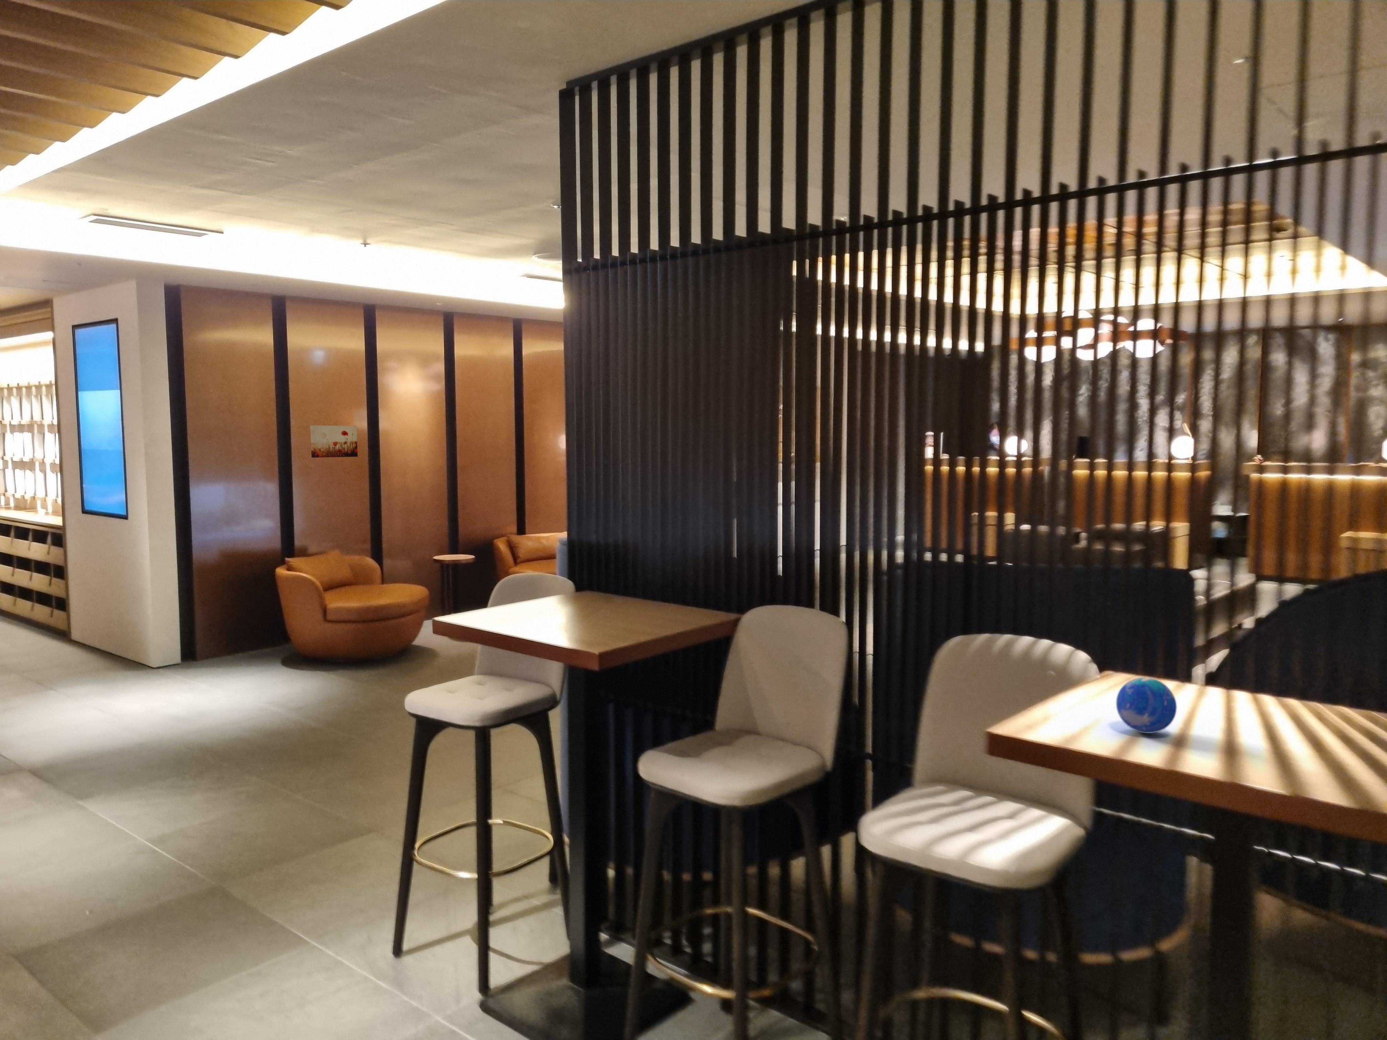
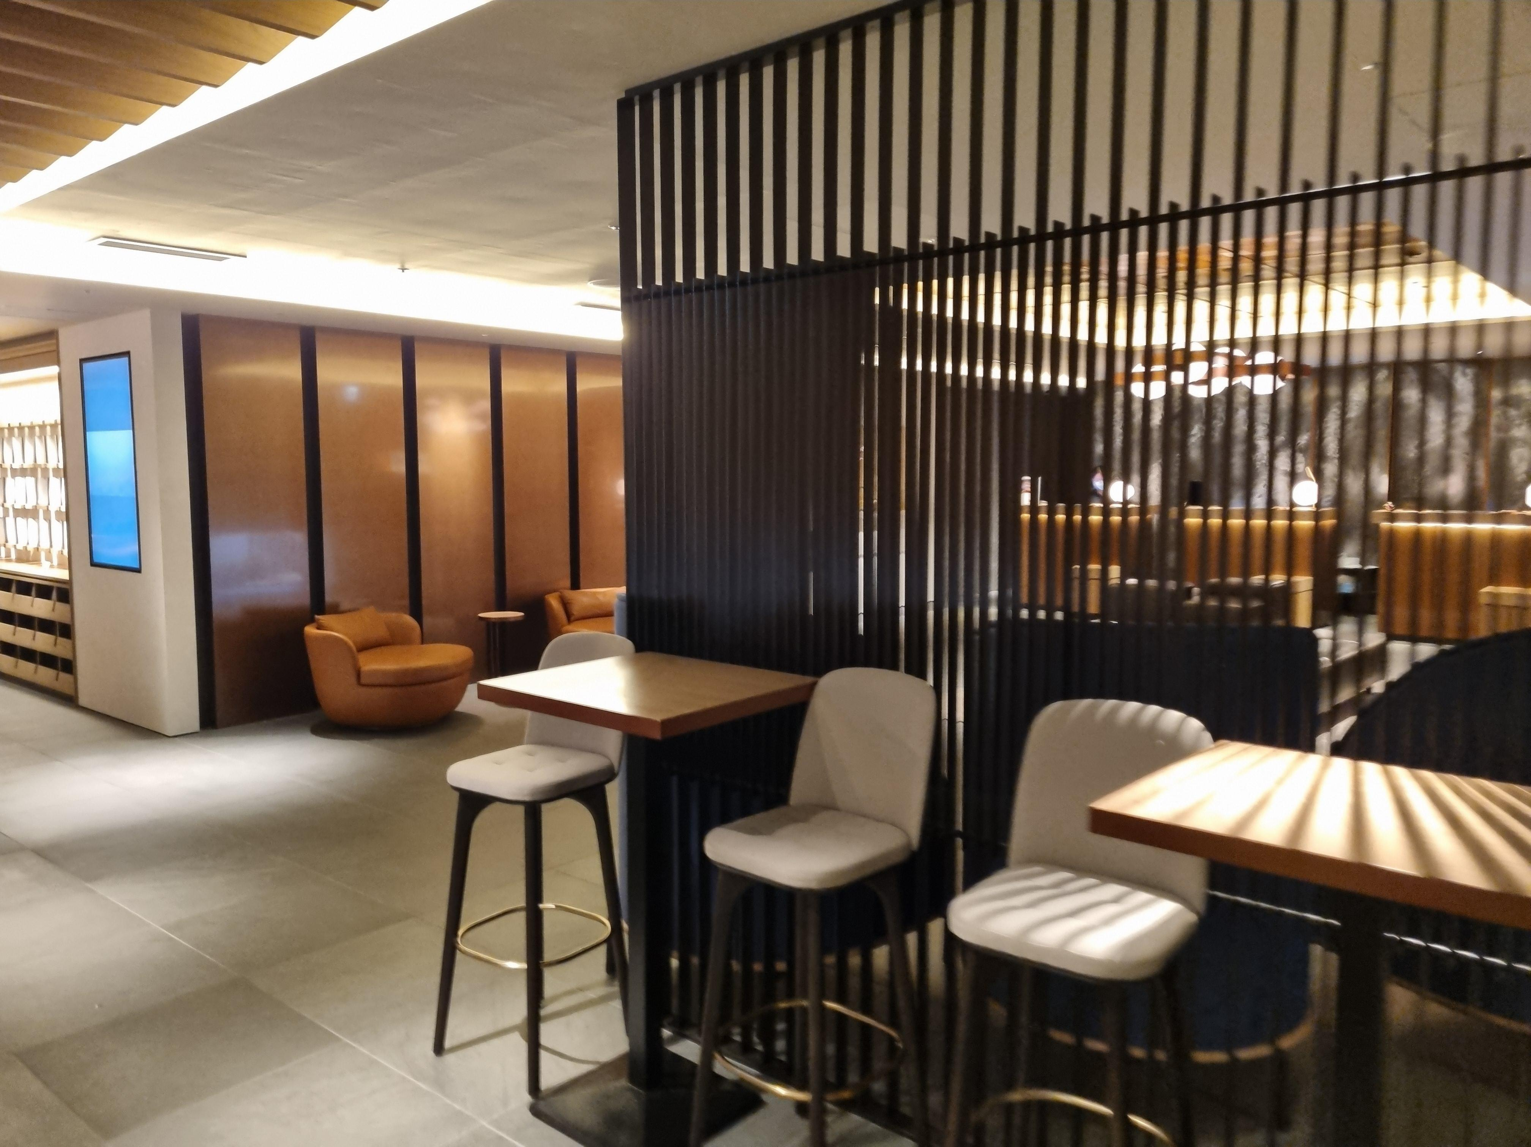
- wall art (334, 441)
- decorative orb (1146, 705)
